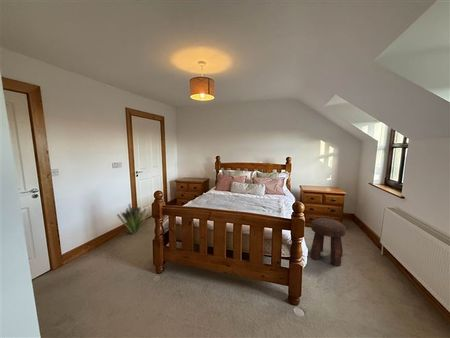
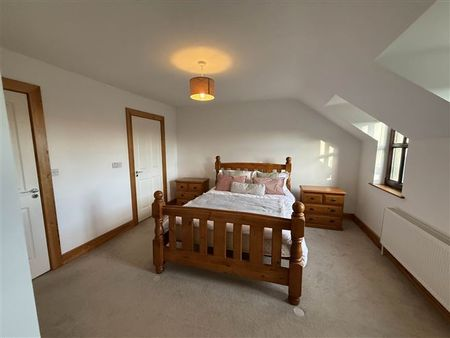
- stool (328, 236)
- decorative plant (133, 218)
